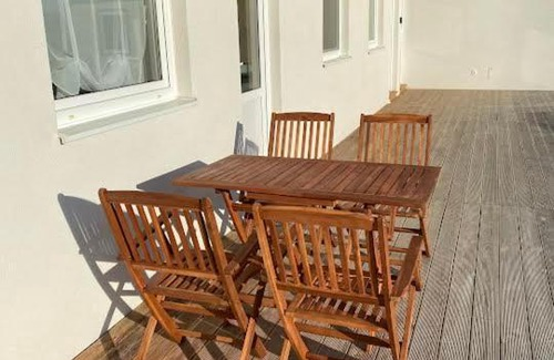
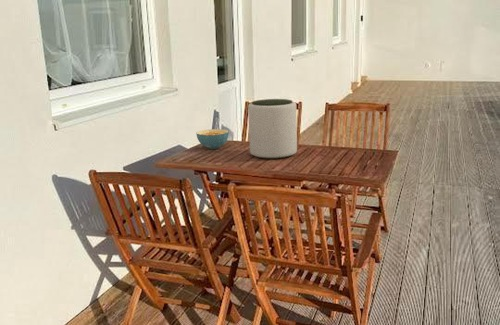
+ cereal bowl (213, 139)
+ plant pot (272, 128)
